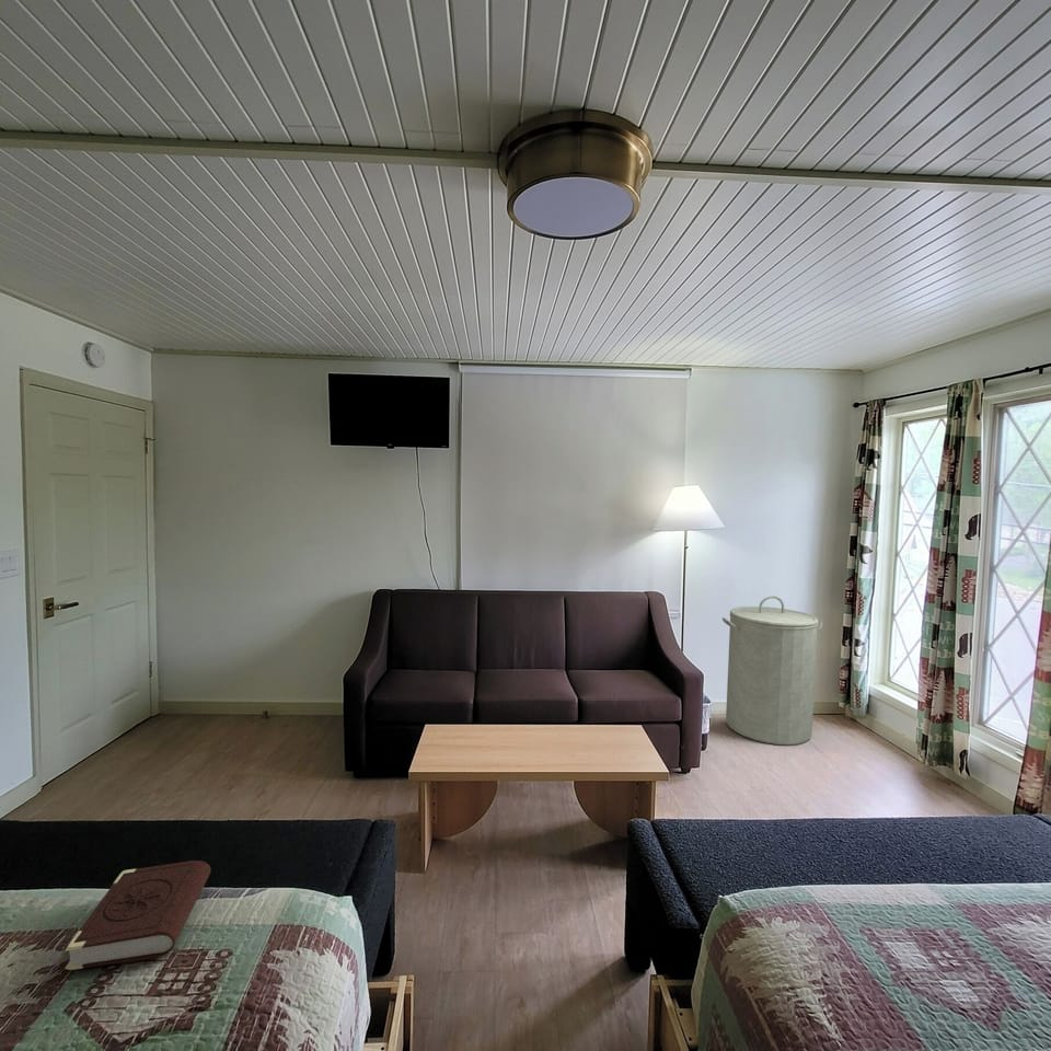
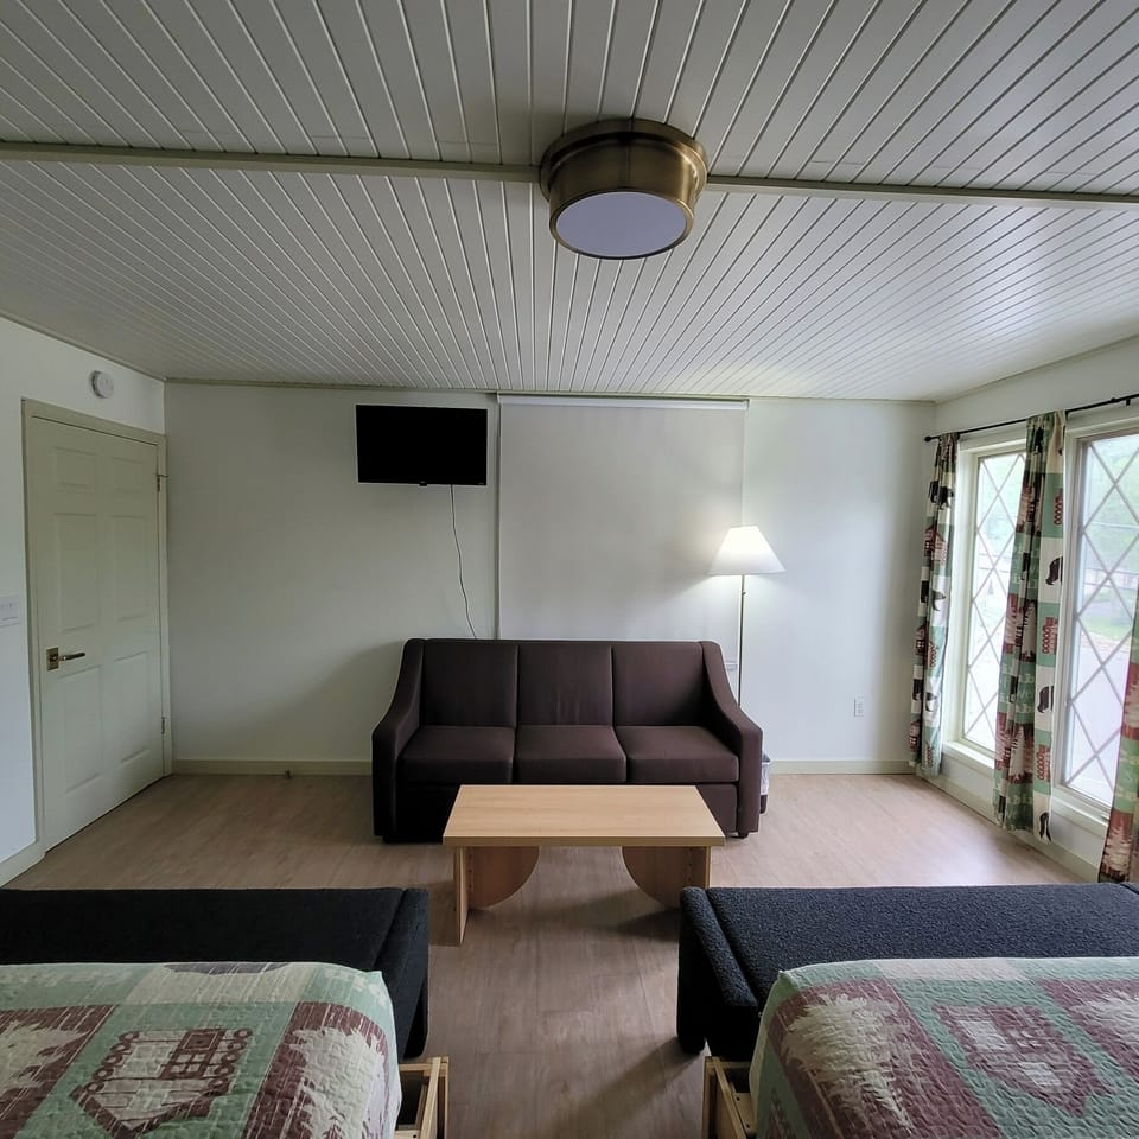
- book (146, 909)
- laundry hamper (770, 662)
